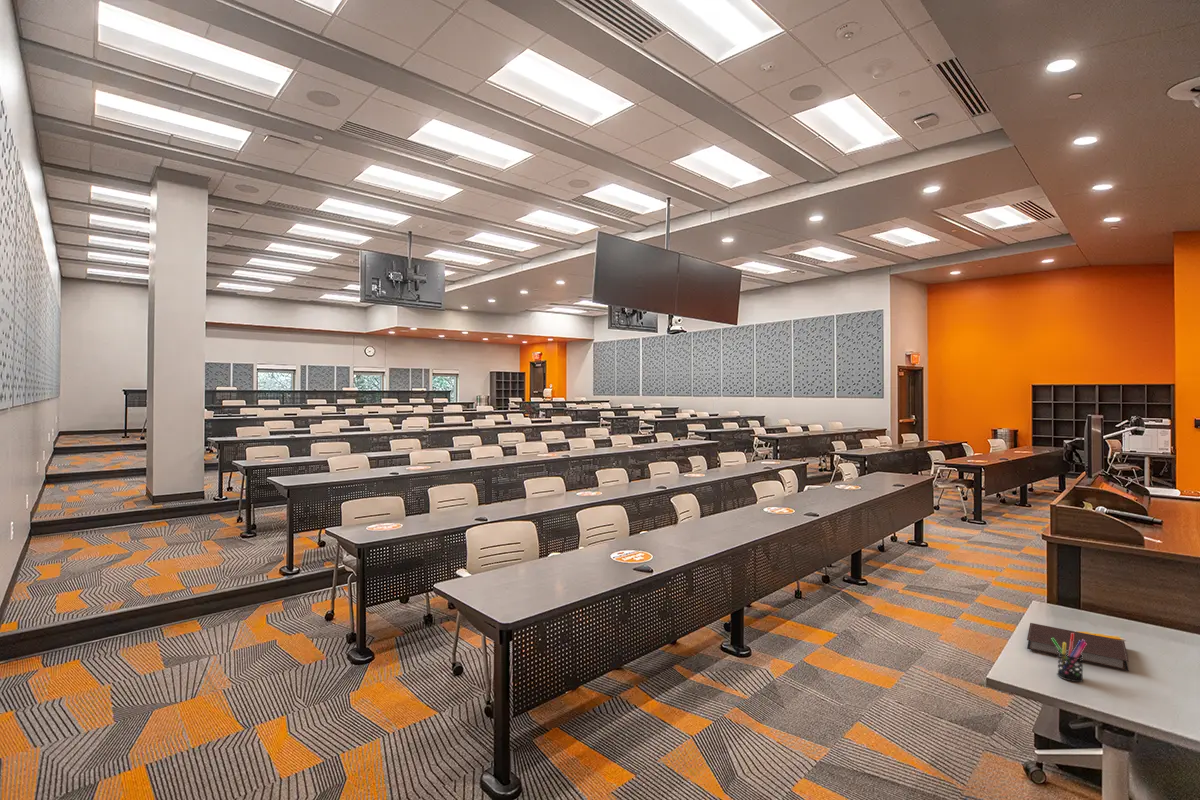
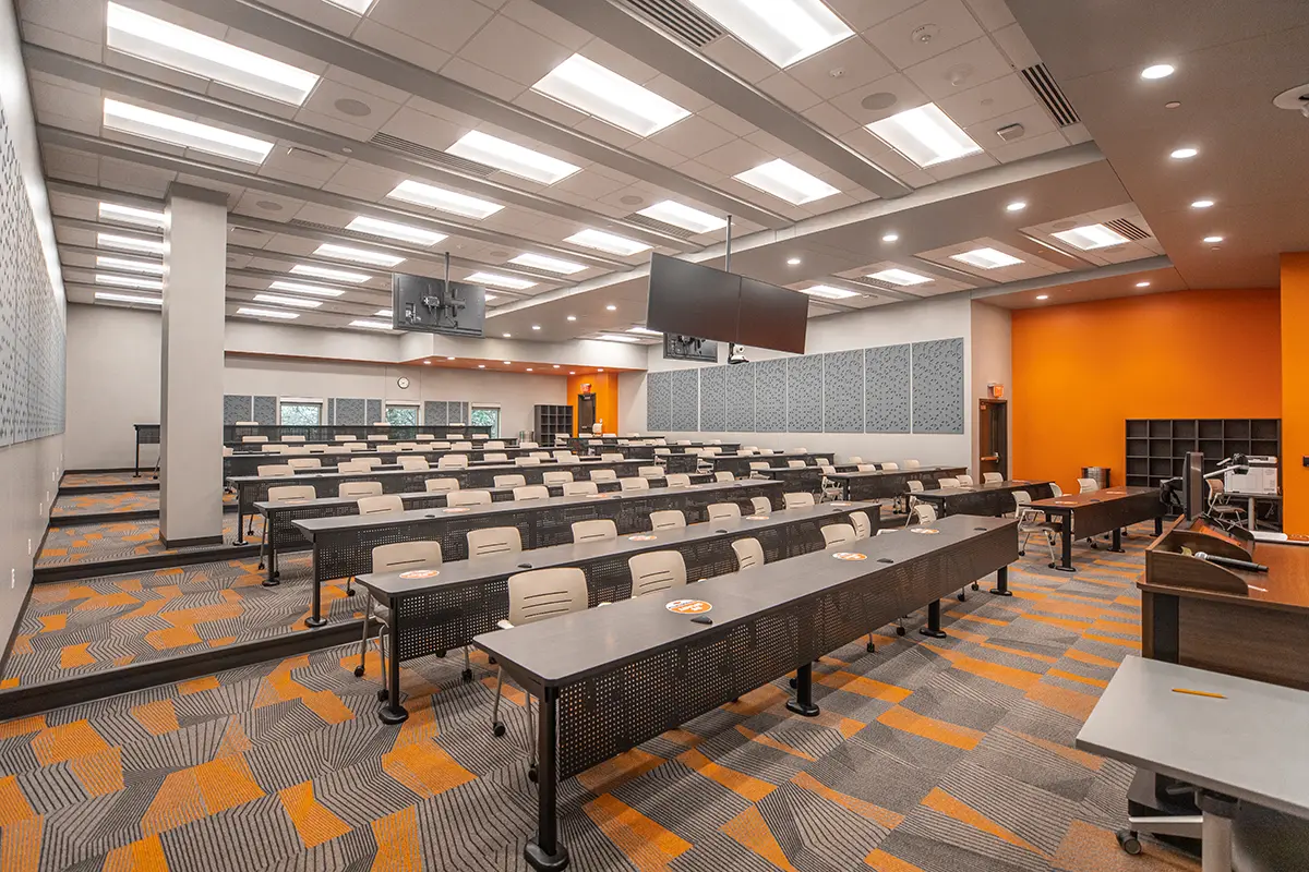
- pen holder (1067, 655)
- notebook (1075, 644)
